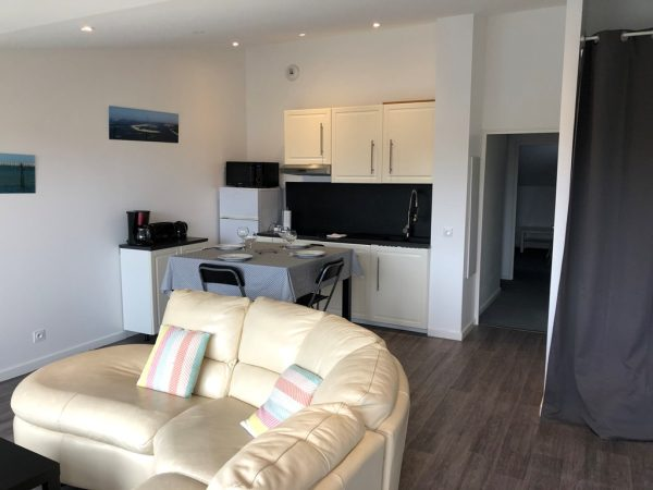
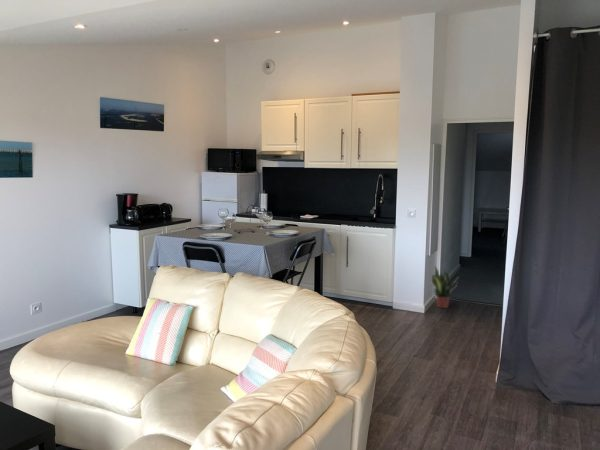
+ potted plant (443, 287)
